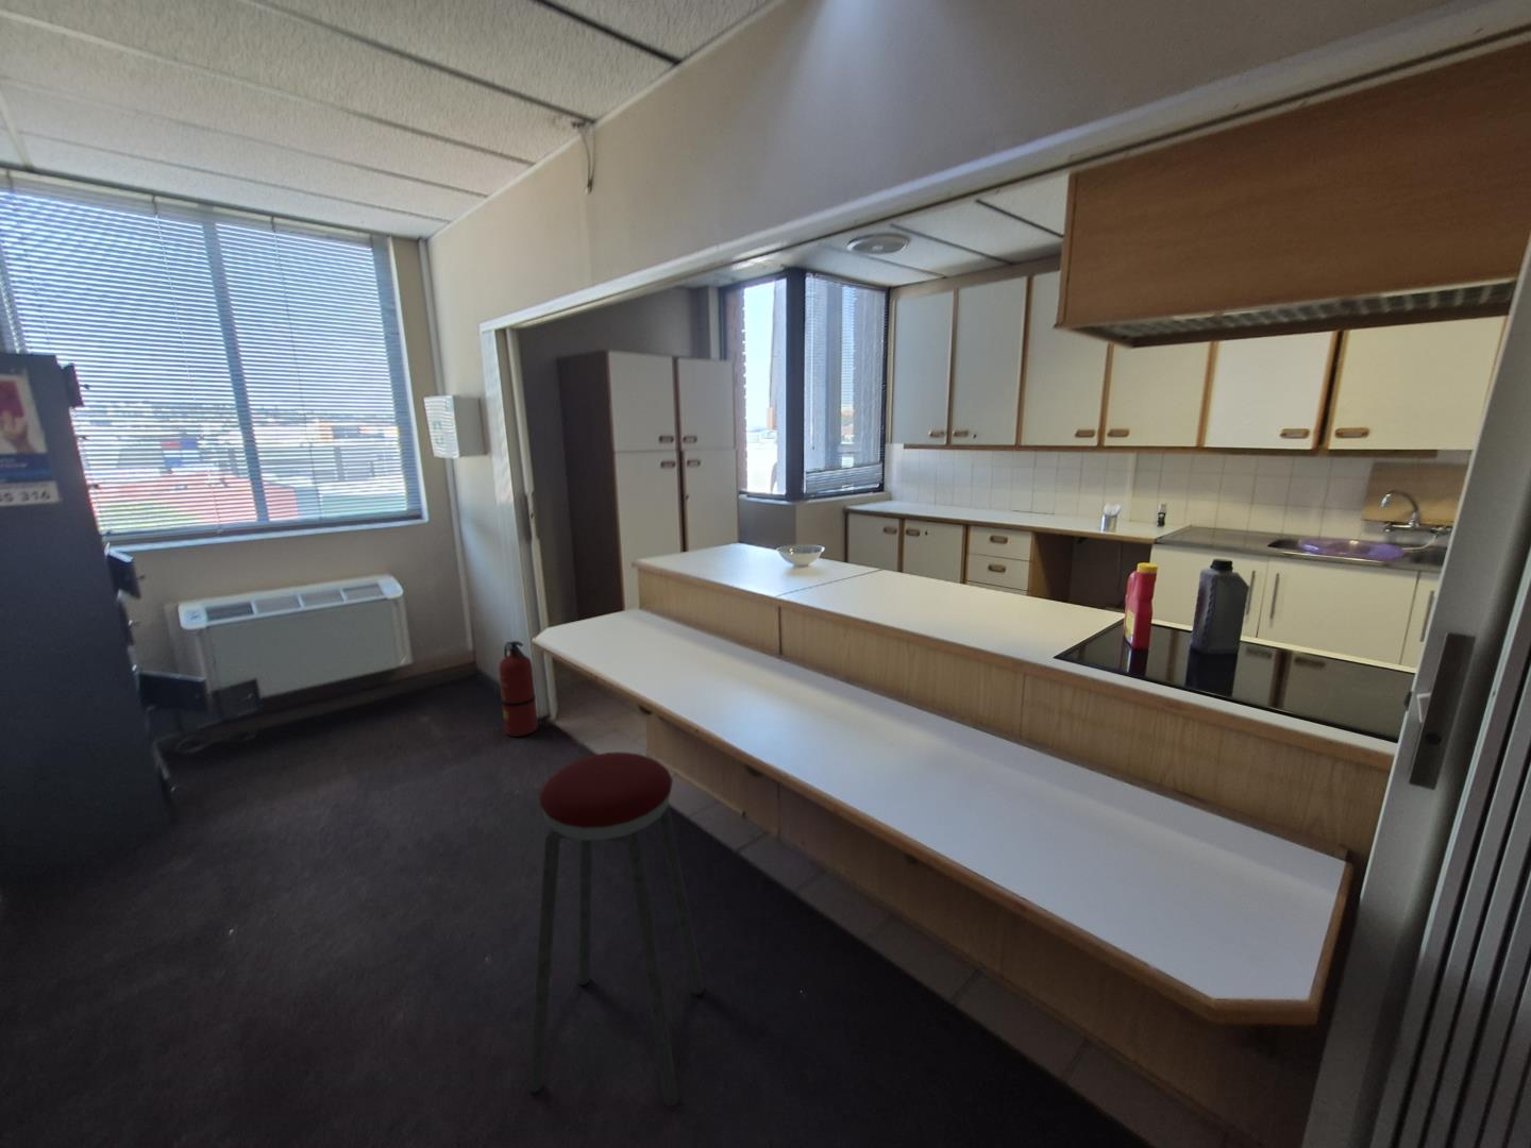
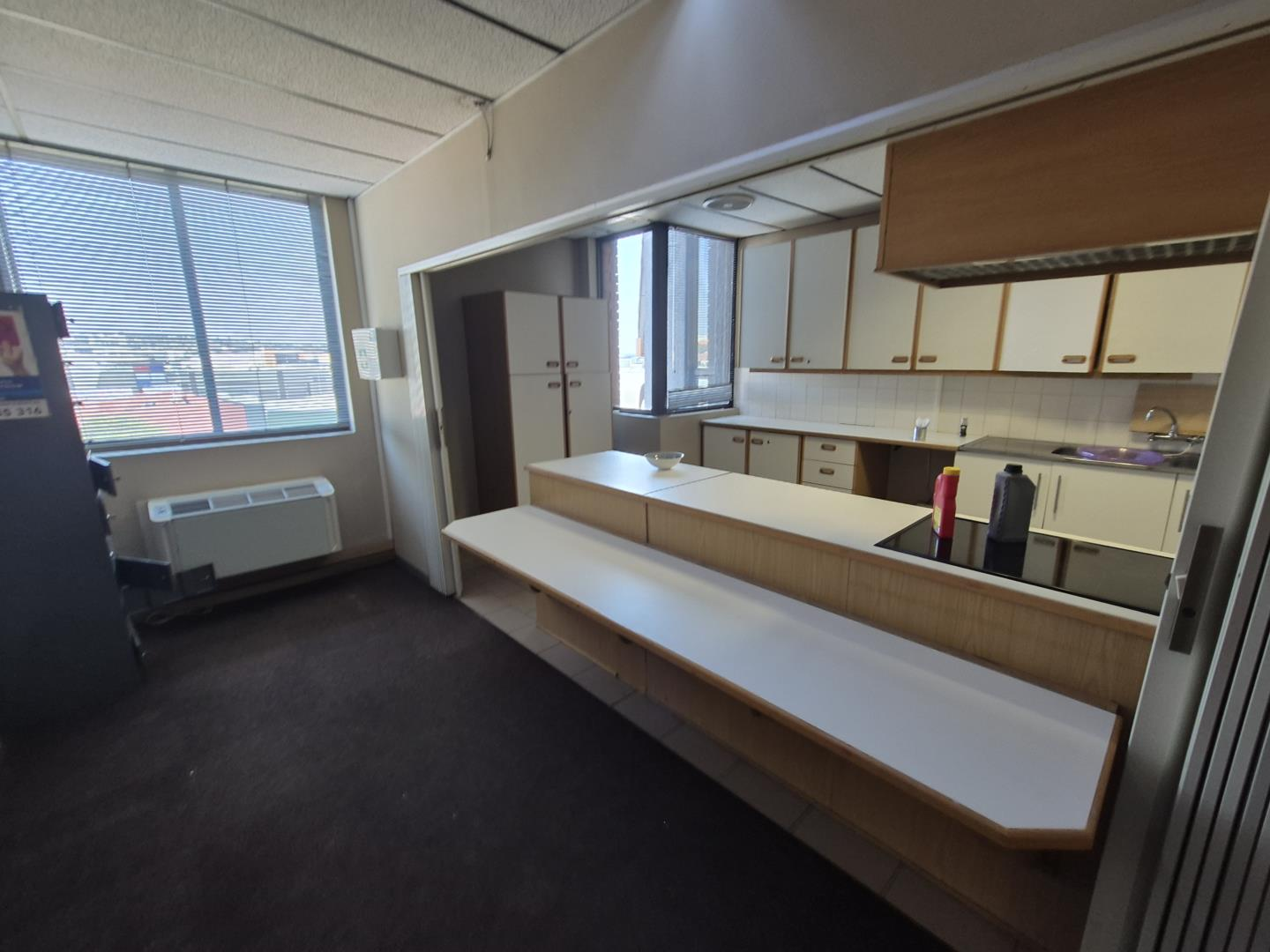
- music stool (635, 904)
- fire extinguisher (517, 685)
